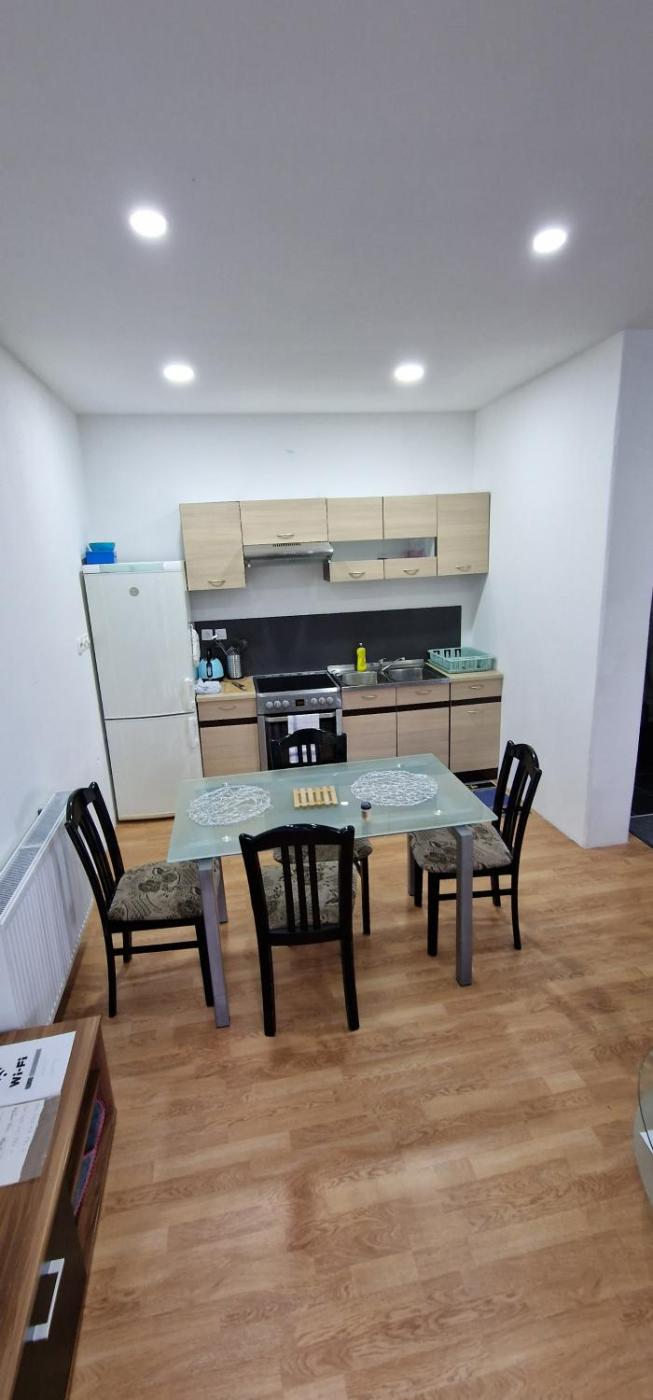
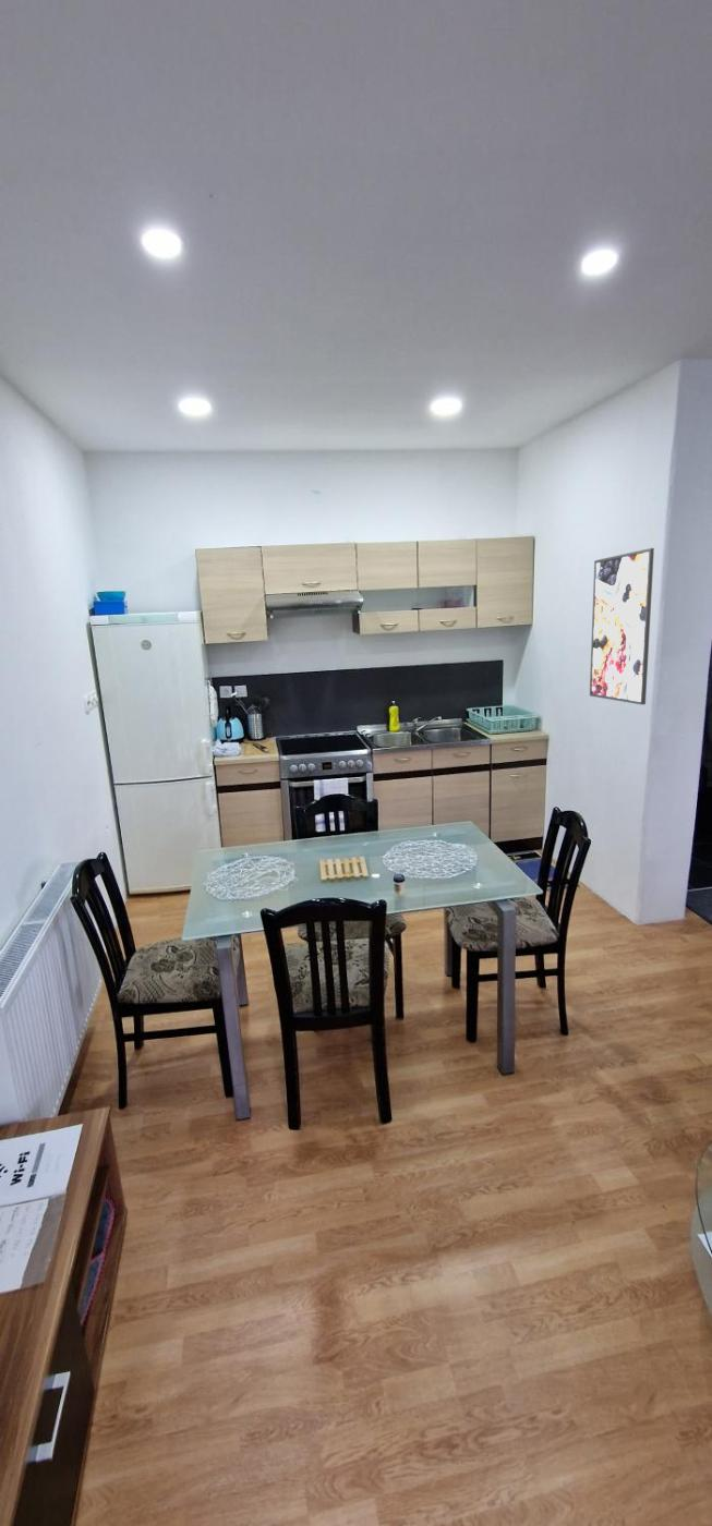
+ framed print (618, 629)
